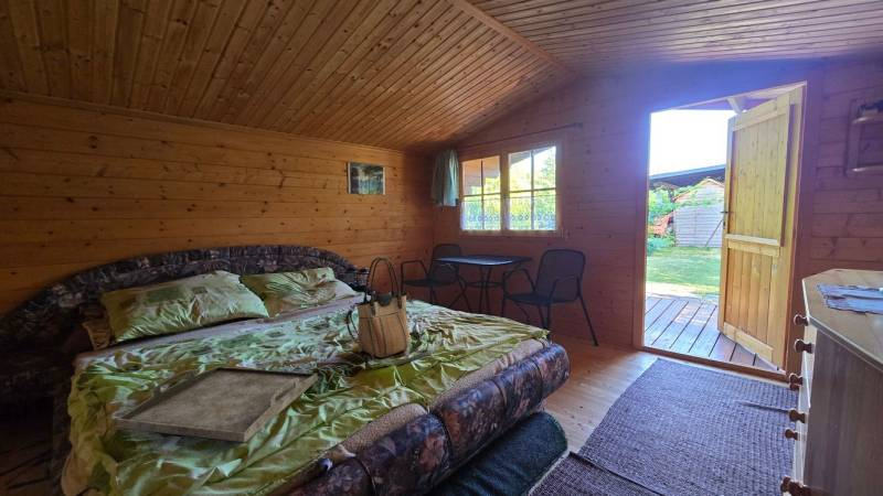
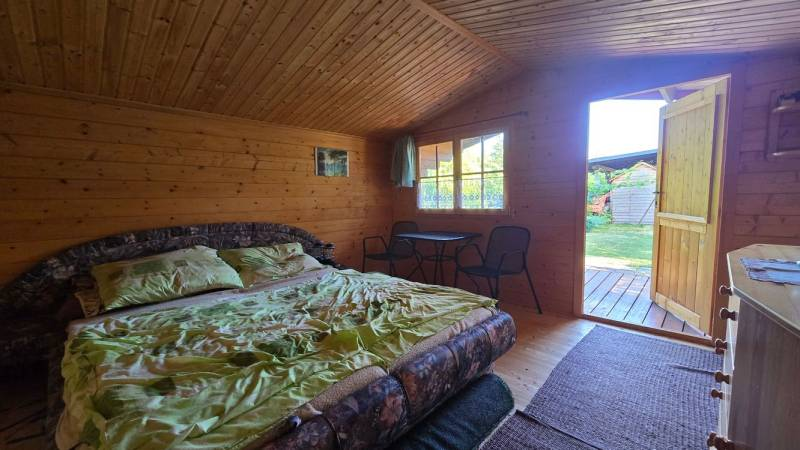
- serving tray (228, 390)
- tote bag (387, 306)
